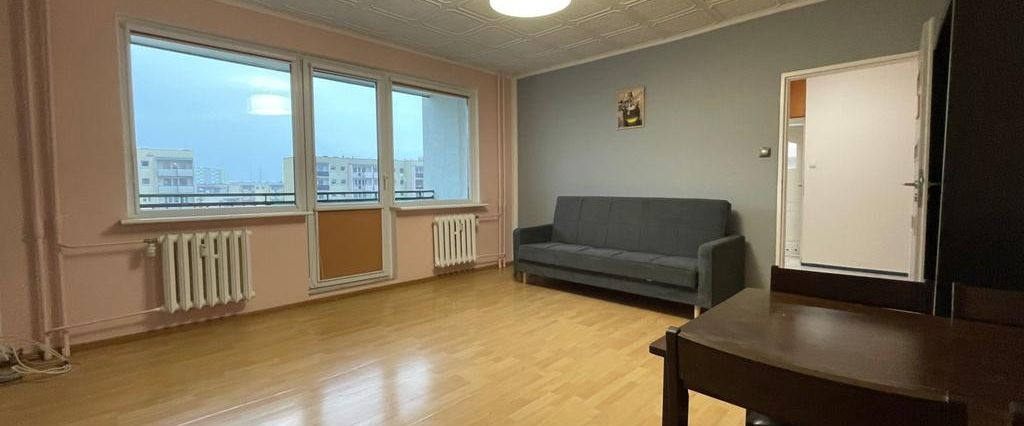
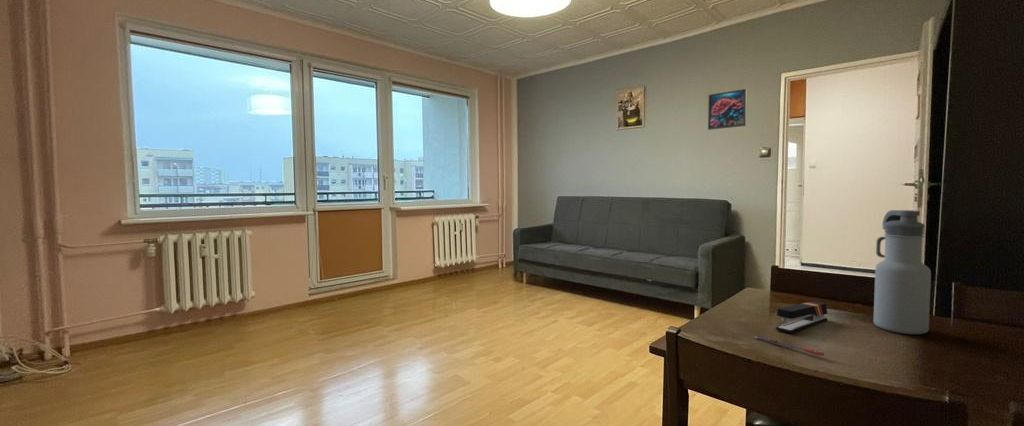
+ water bottle (901, 269)
+ stapler (802, 314)
+ pen (786, 345)
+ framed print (726, 109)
